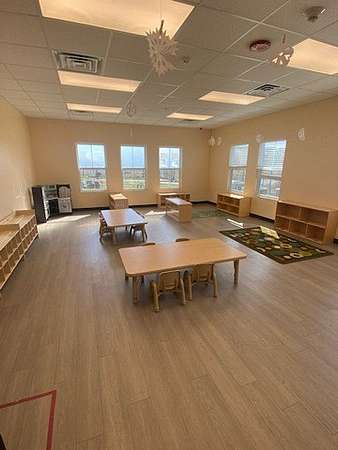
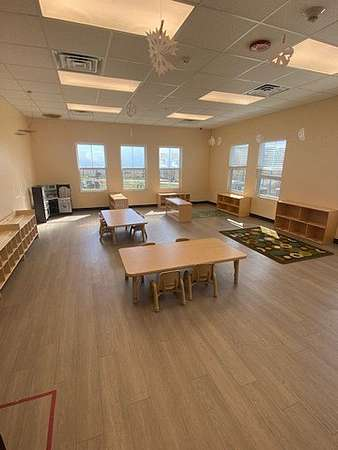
+ ceiling mobile (37, 122)
